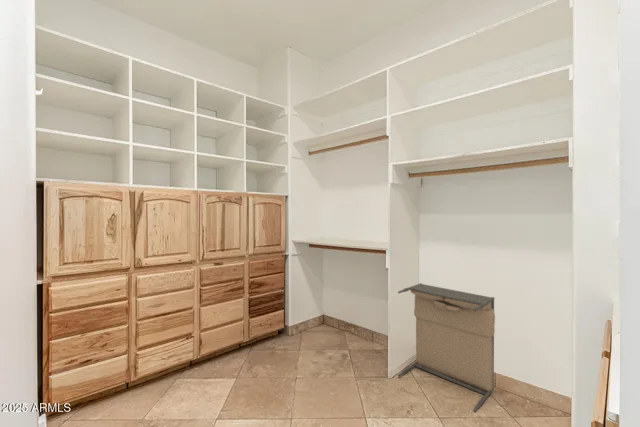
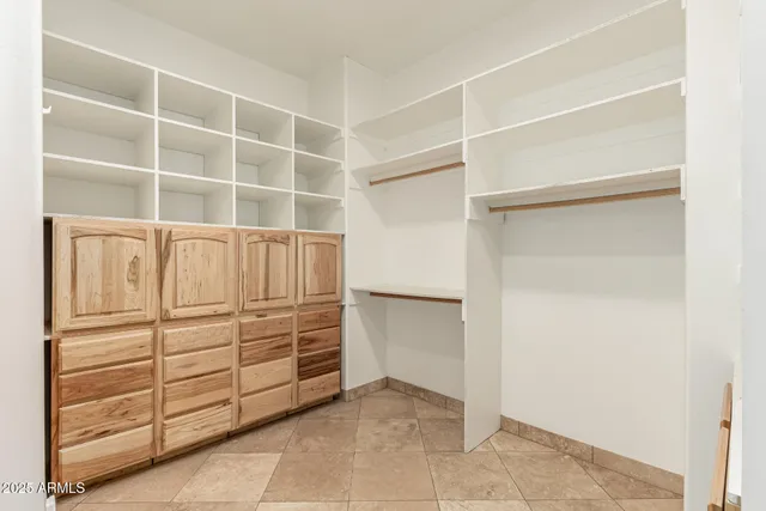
- laundry hamper (444, 338)
